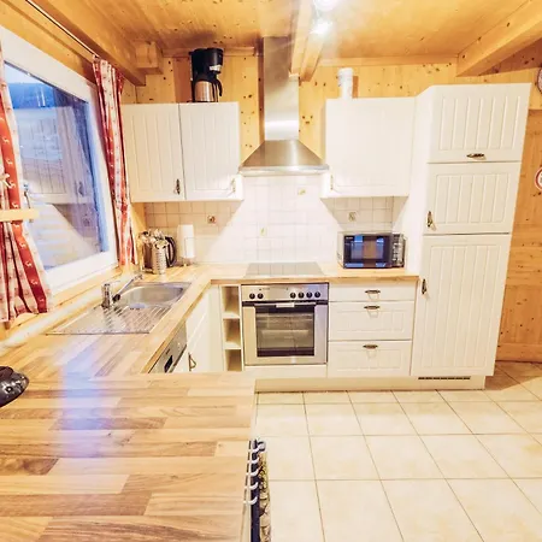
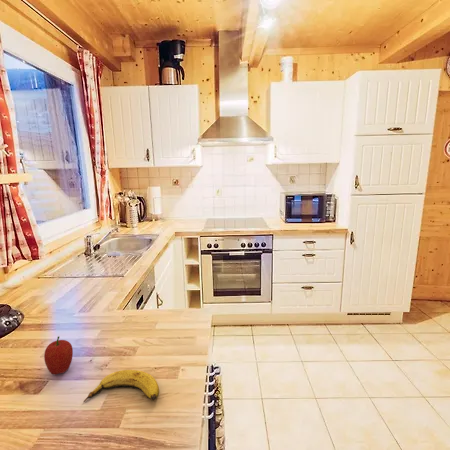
+ fruit (59, 355)
+ banana (124, 384)
